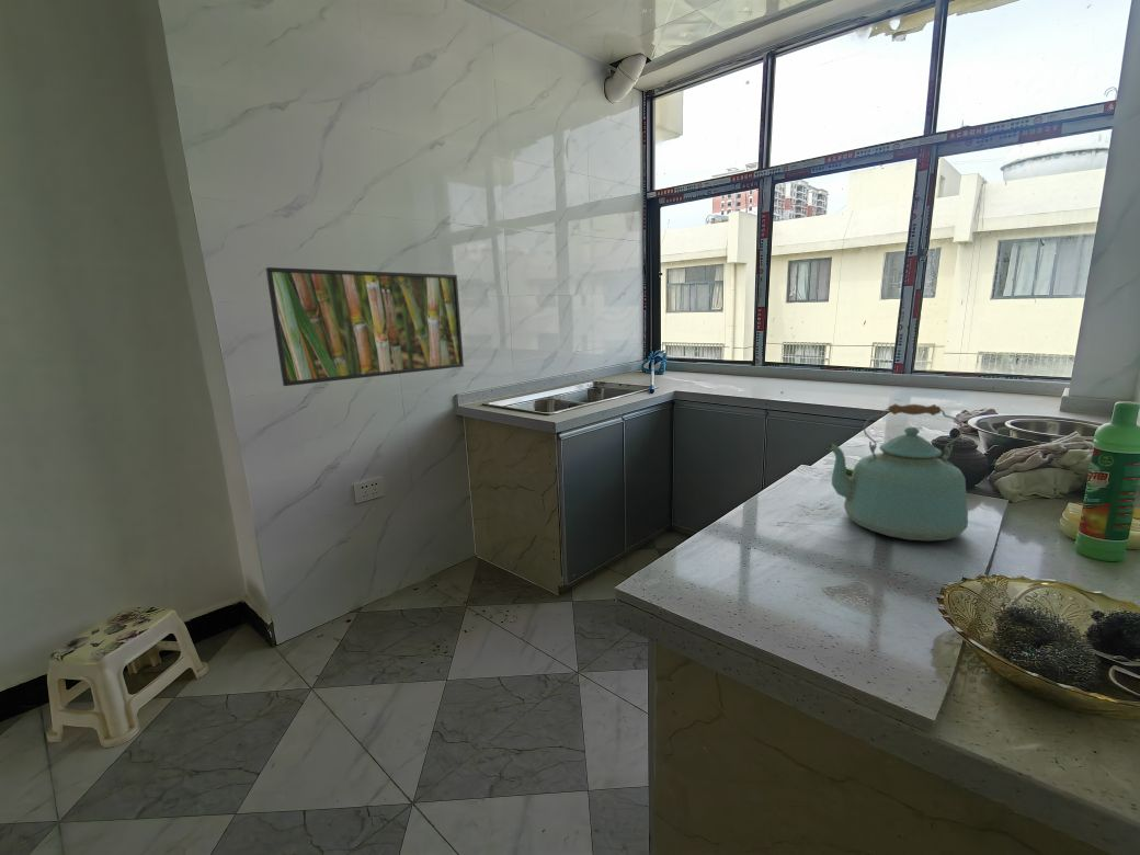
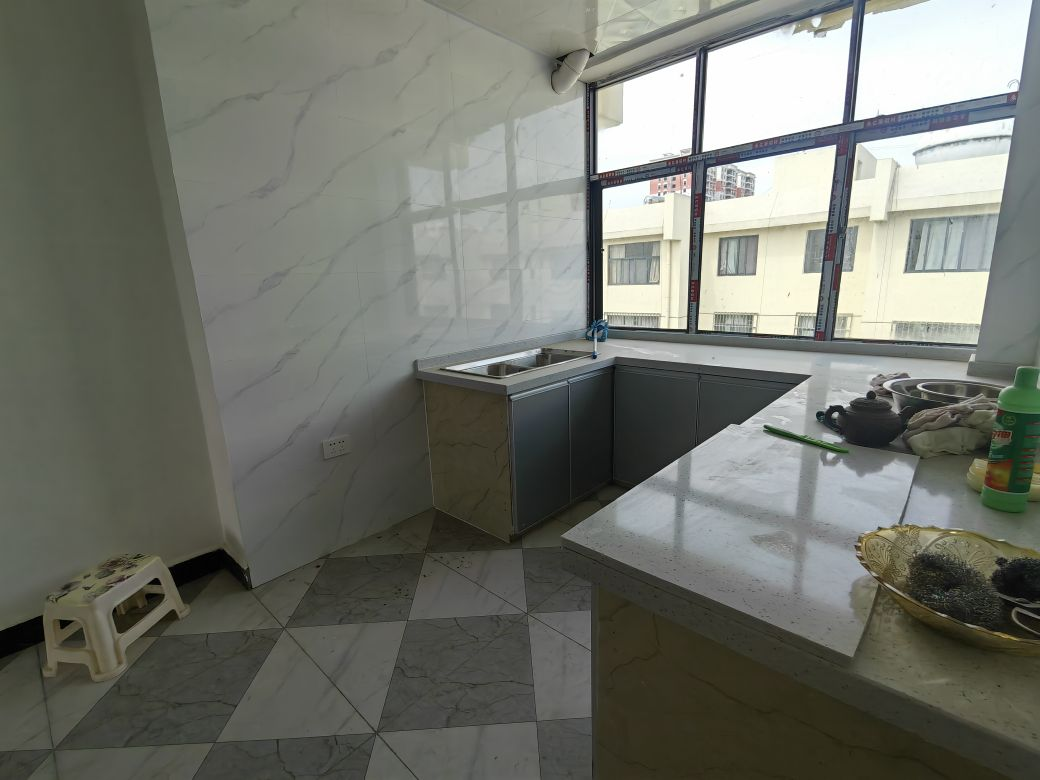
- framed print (379, 324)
- kettle (896, 465)
